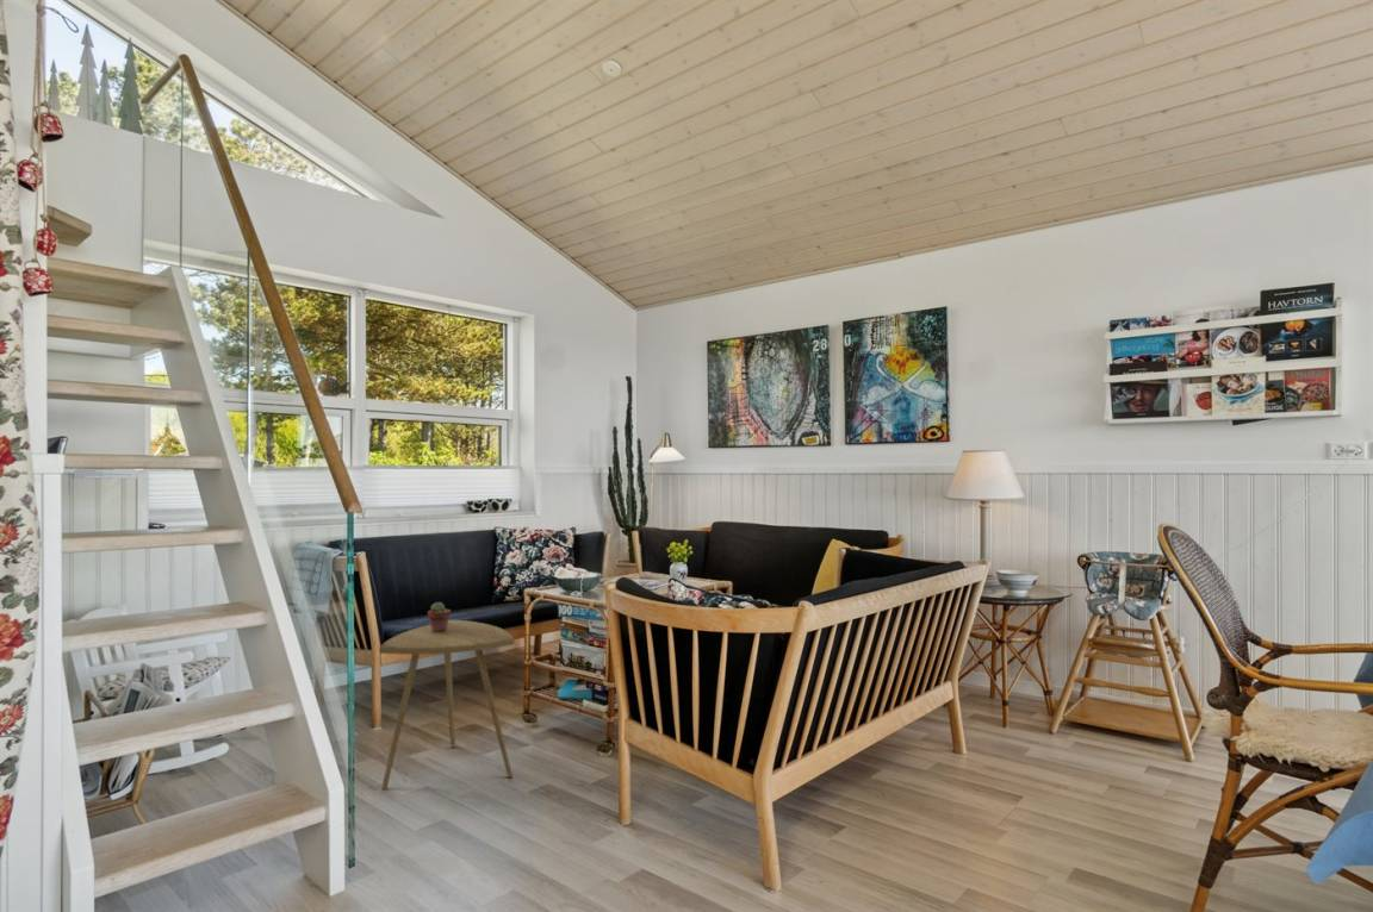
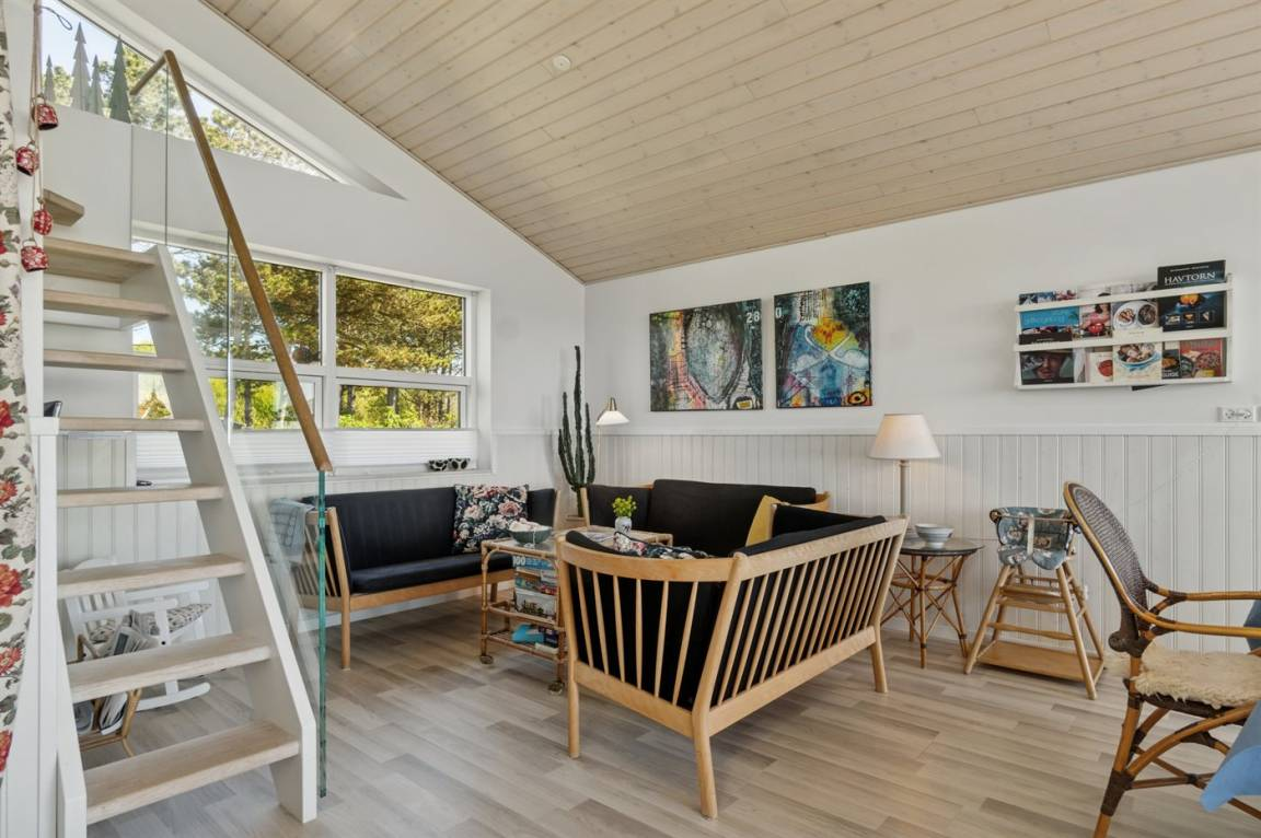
- potted succulent (439, 616)
- side table (452, 702)
